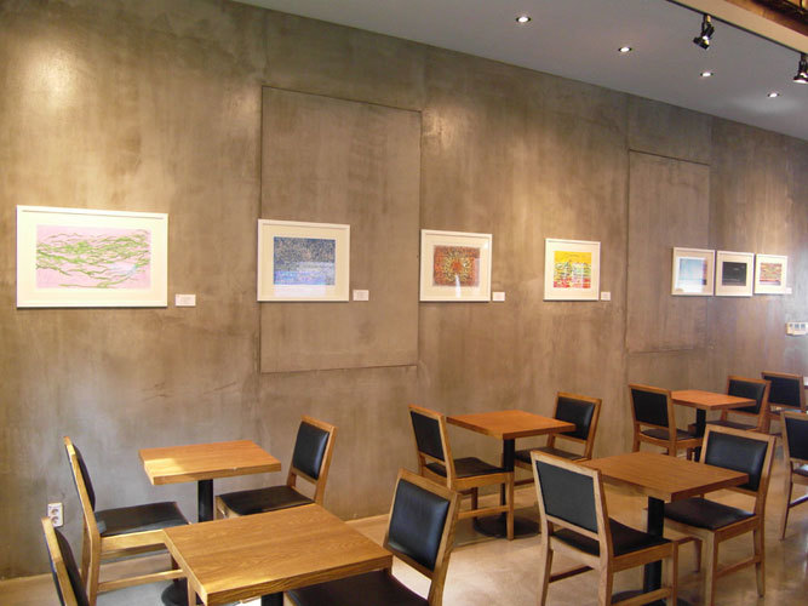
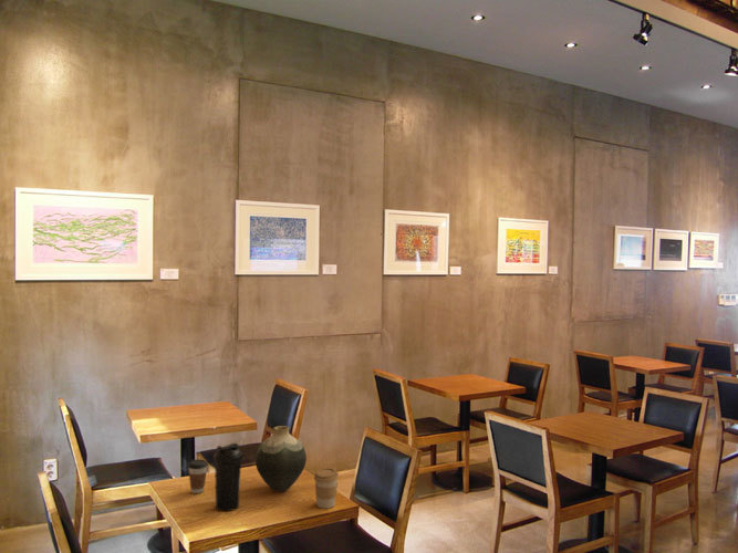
+ water bottle (227, 476)
+ coffee cup (325, 487)
+ coffee cup (197, 476)
+ vase (280, 458)
